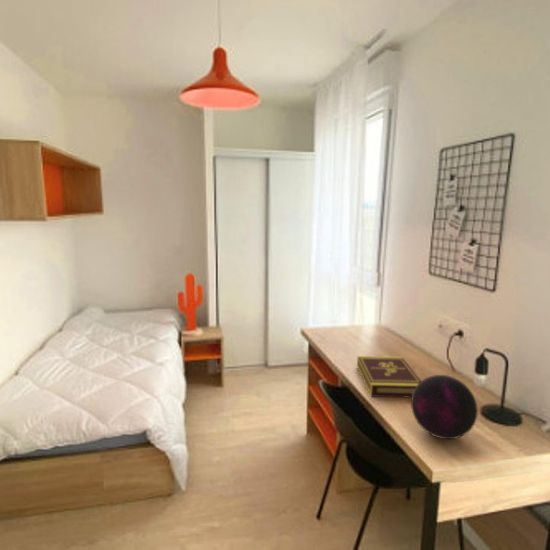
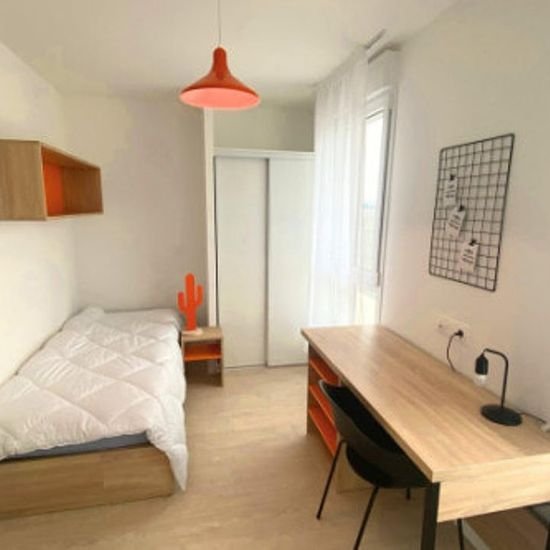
- book (387, 375)
- decorative orb (443, 406)
